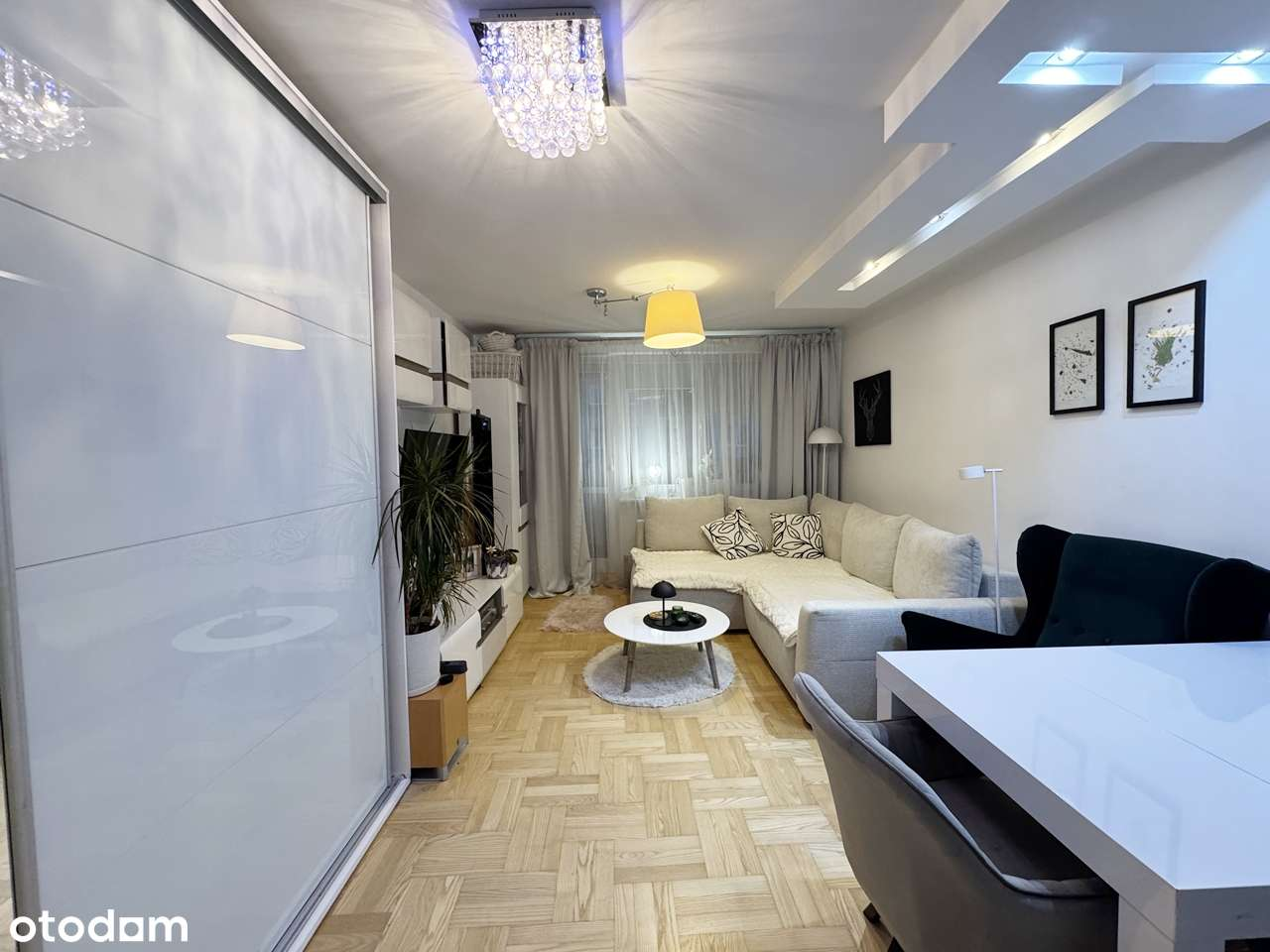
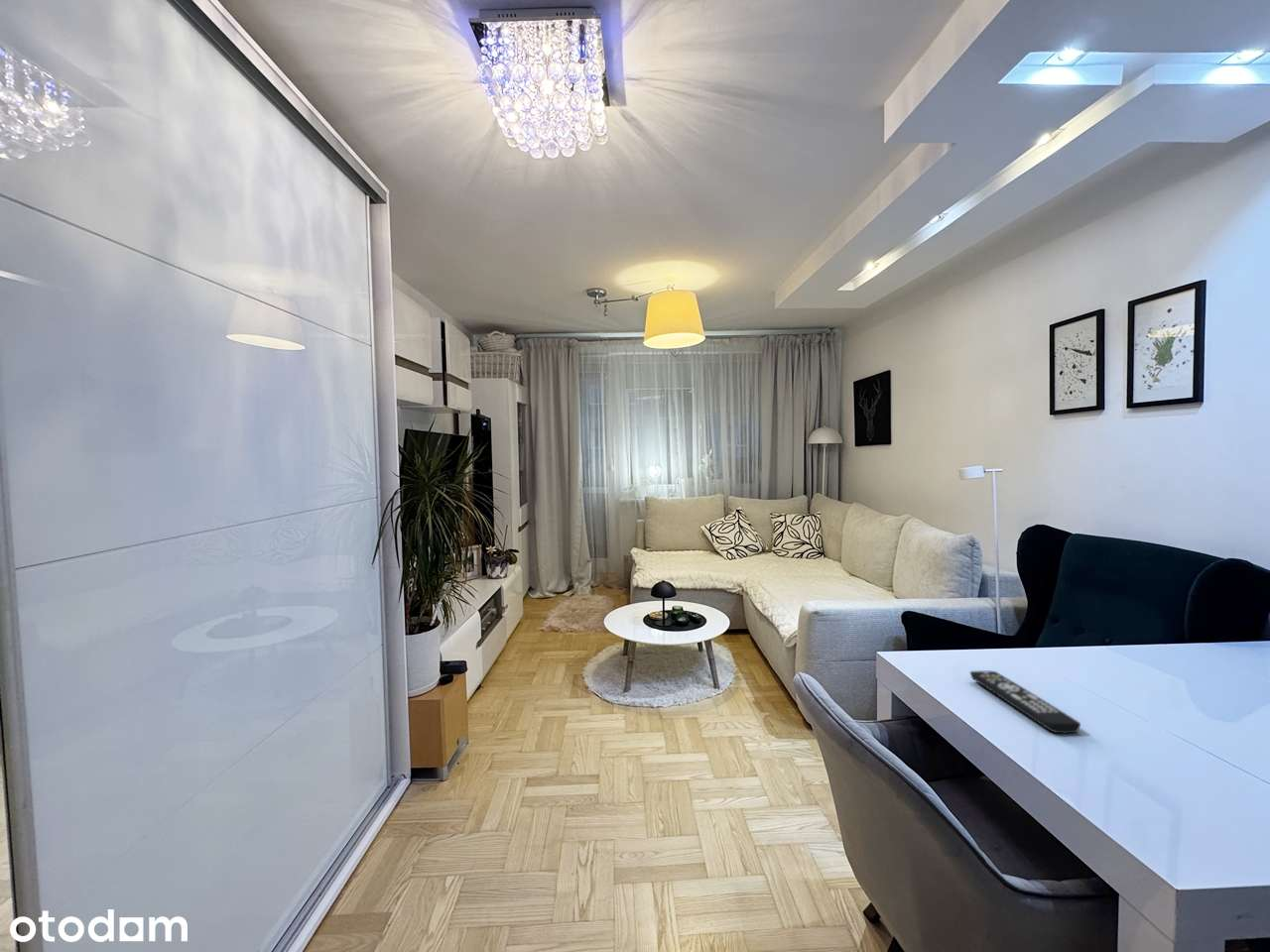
+ remote control (1019, 698)
